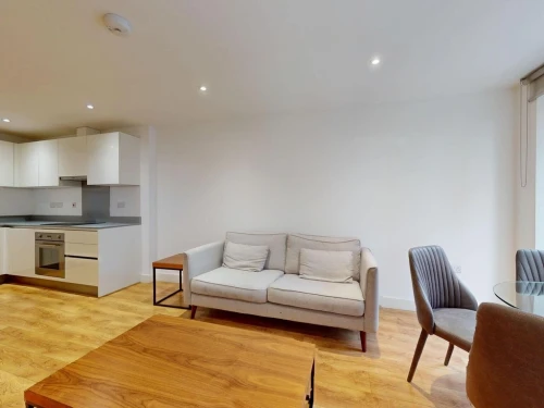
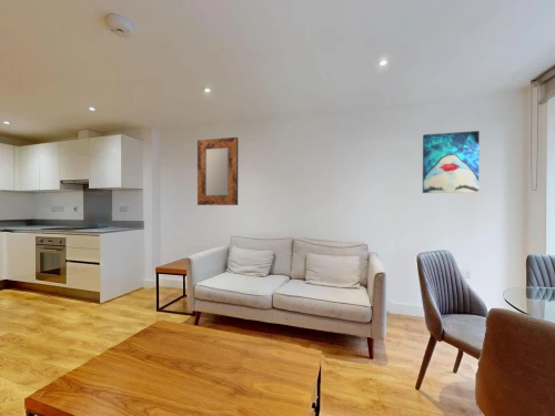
+ wall art (450, 162)
+ home mirror (216, 172)
